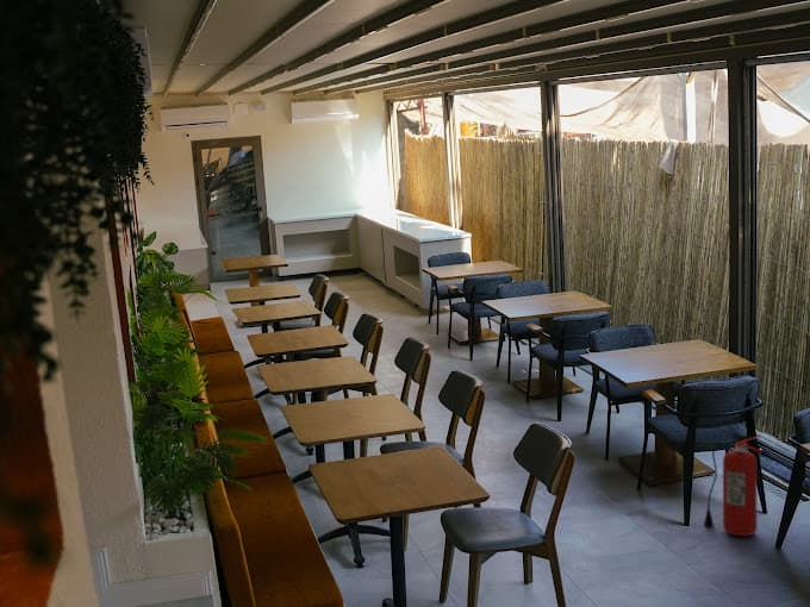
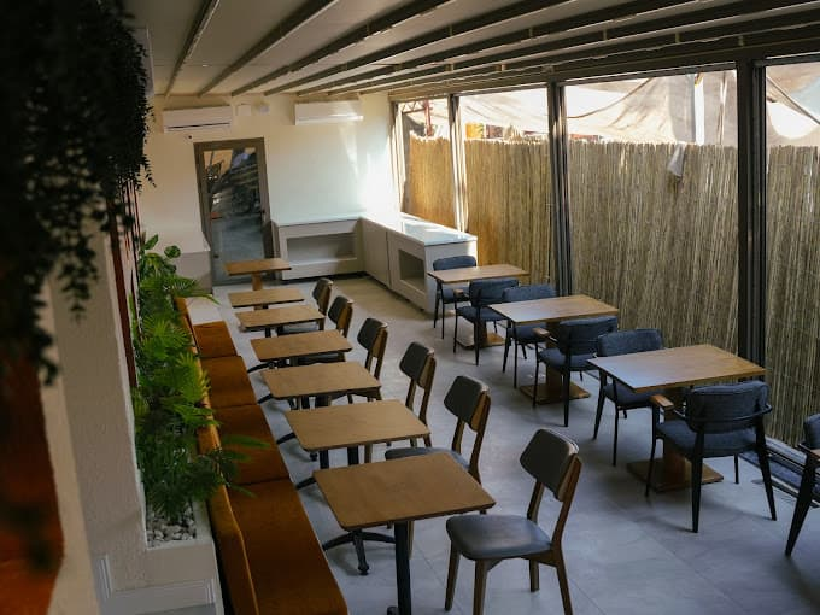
- fire extinguisher (731, 482)
